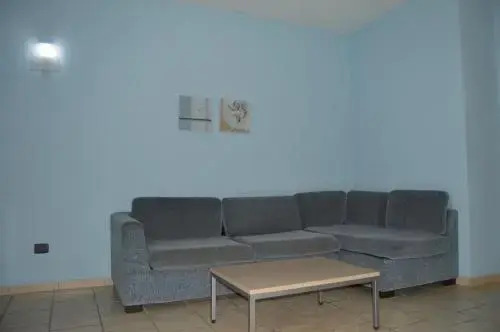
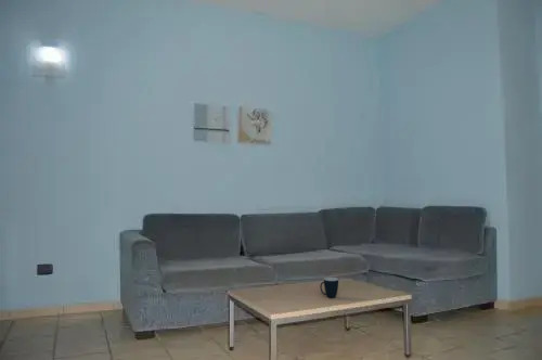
+ mug (328, 287)
